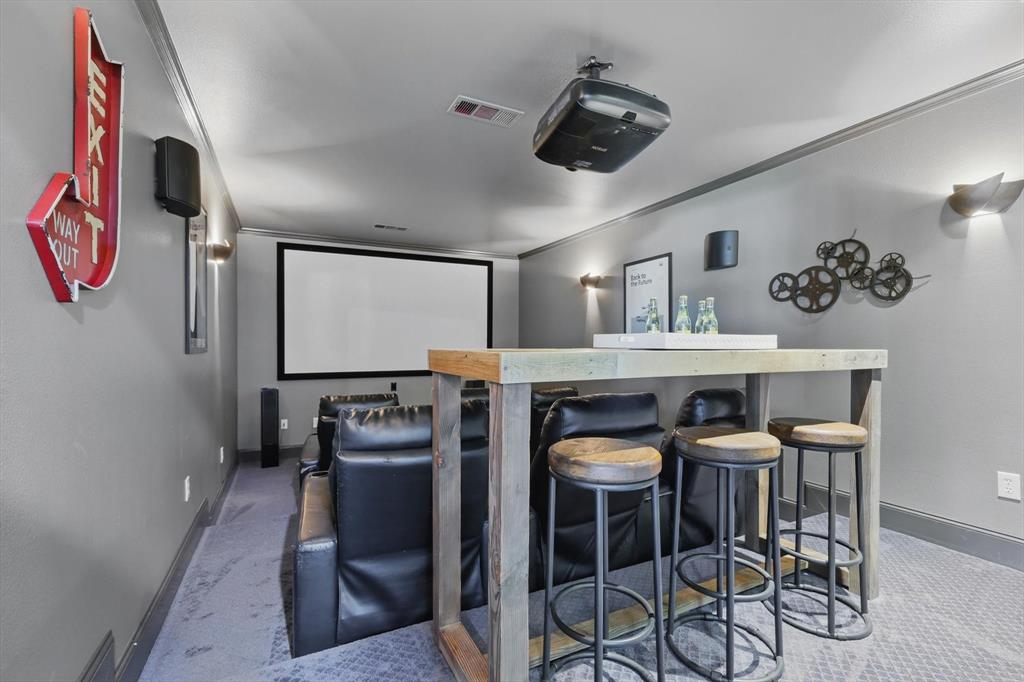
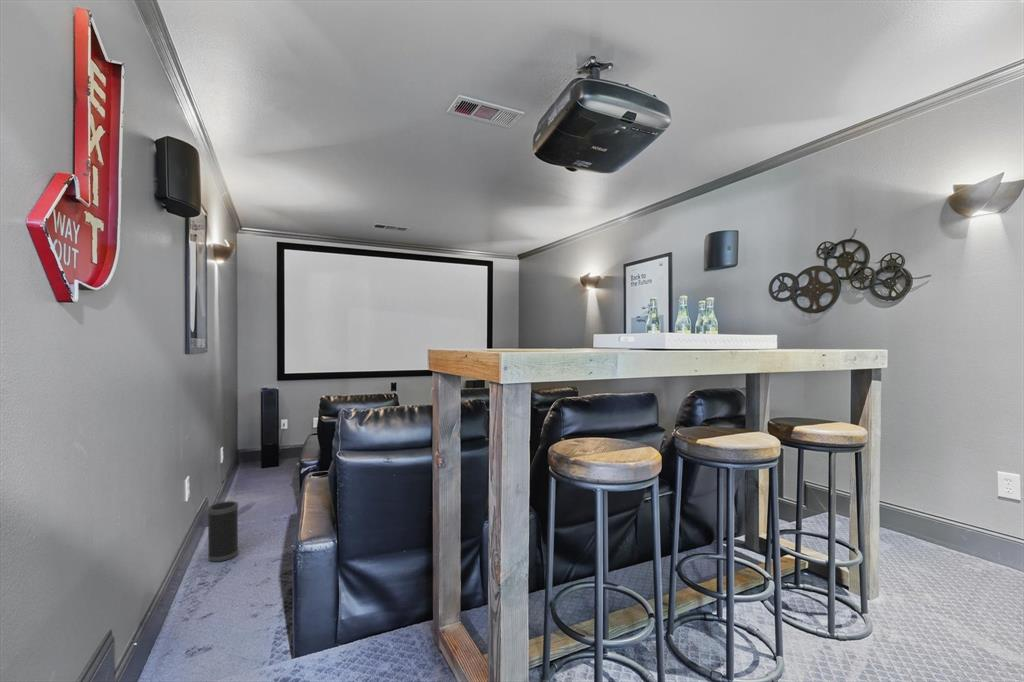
+ speaker (223, 531)
